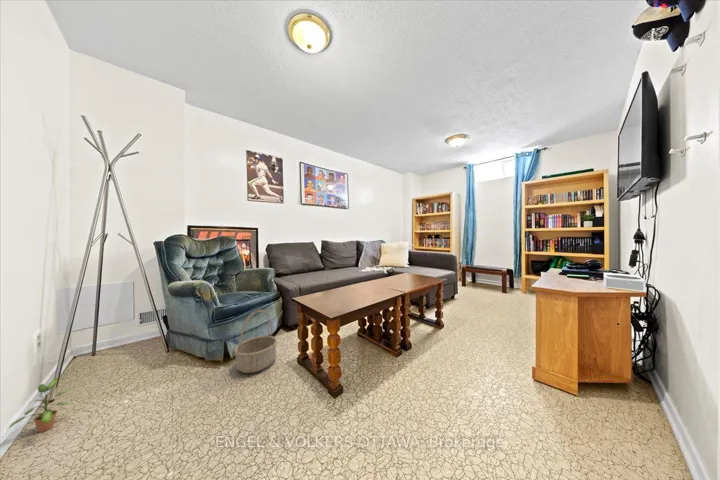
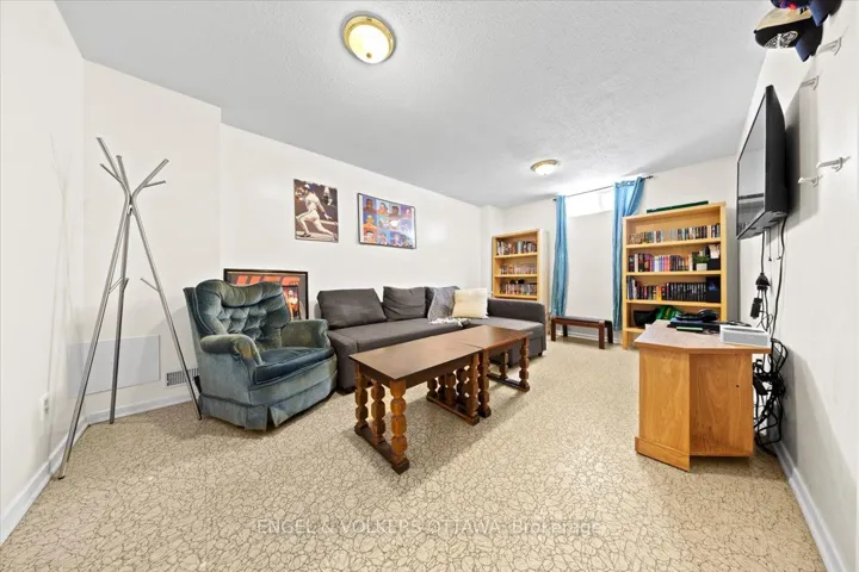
- basket (256, 337)
- potted plant (38, 406)
